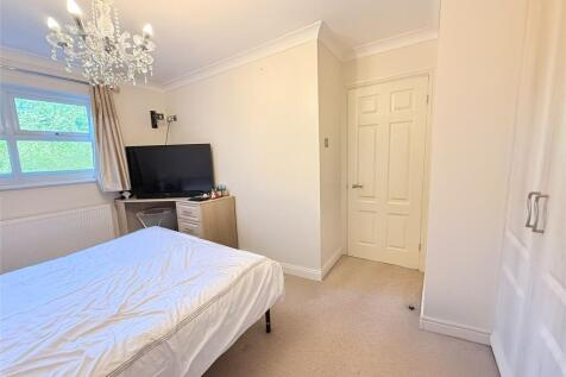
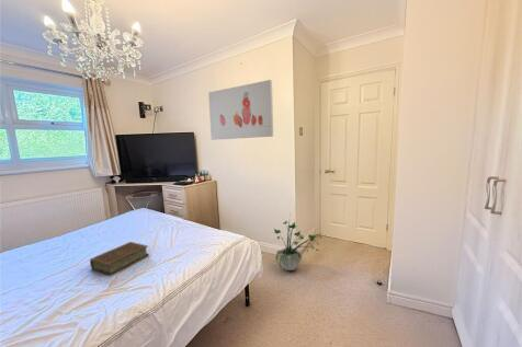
+ potted plant (297, 242)
+ book (121, 256)
+ wall art (238, 113)
